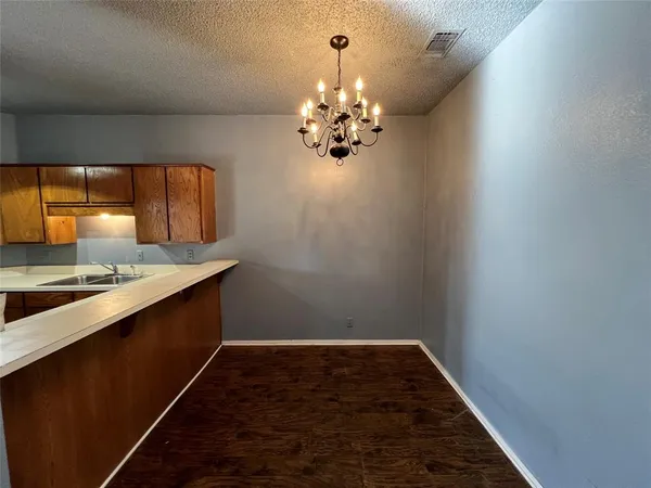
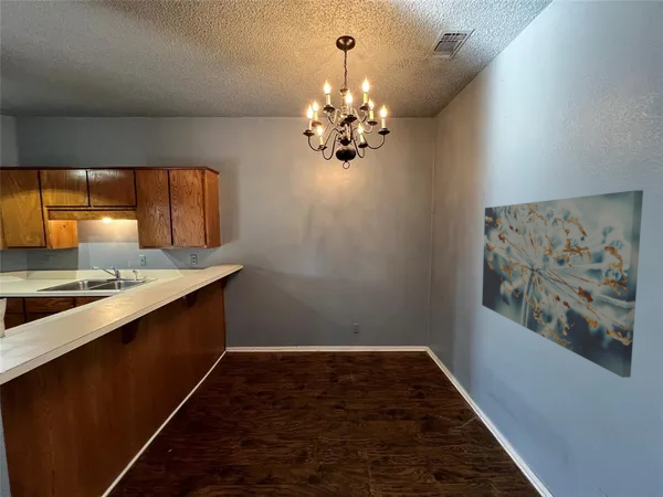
+ wall art (535, 266)
